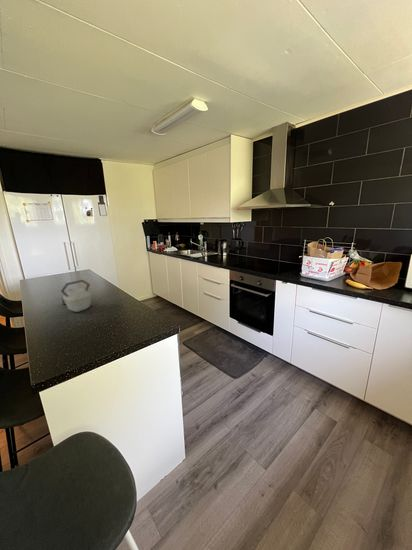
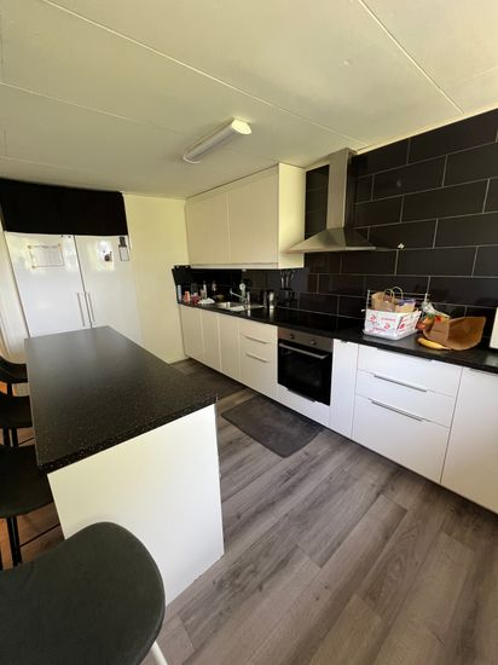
- kettle (71, 293)
